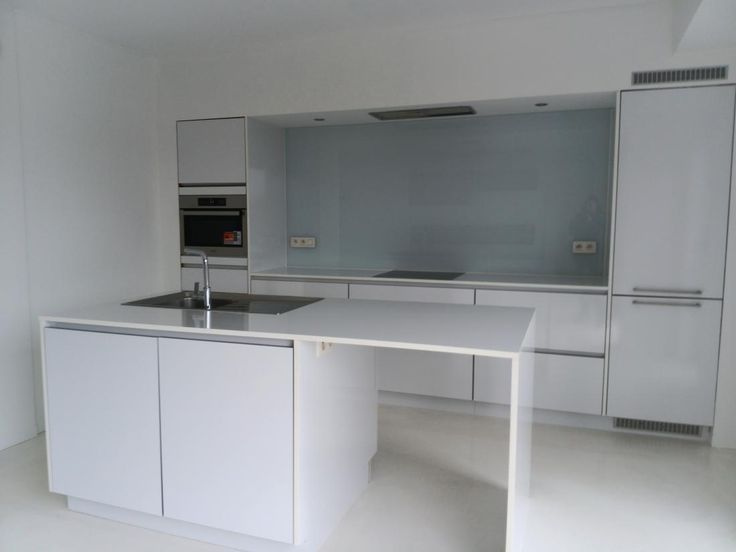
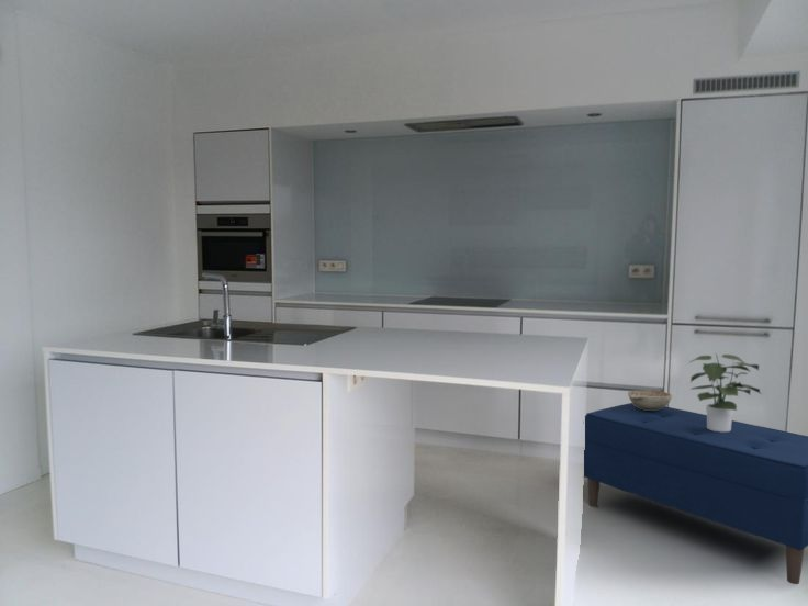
+ potted plant (721, 391)
+ decorative bowl (649, 400)
+ bench (704, 478)
